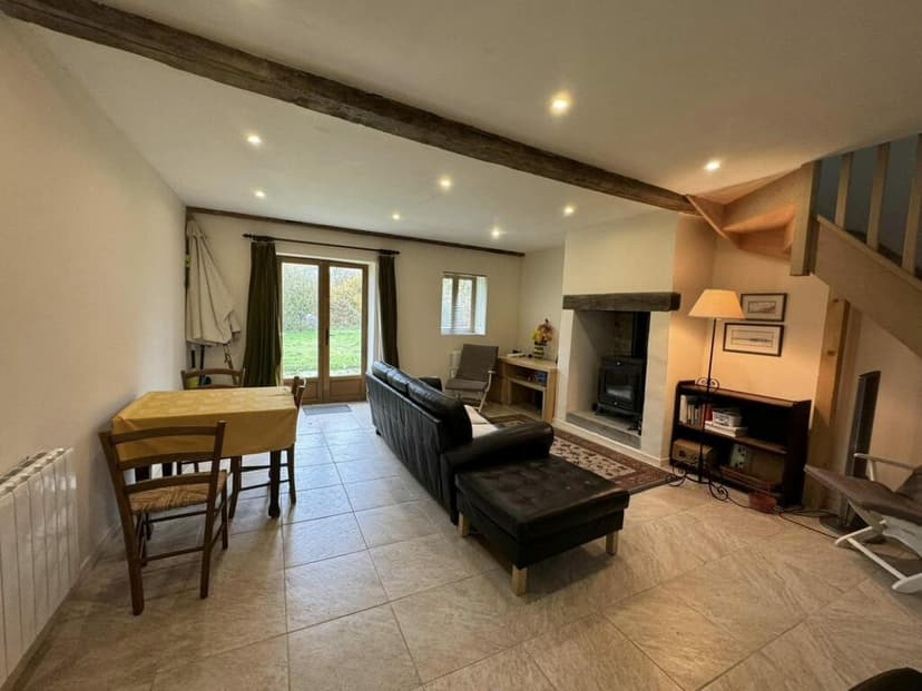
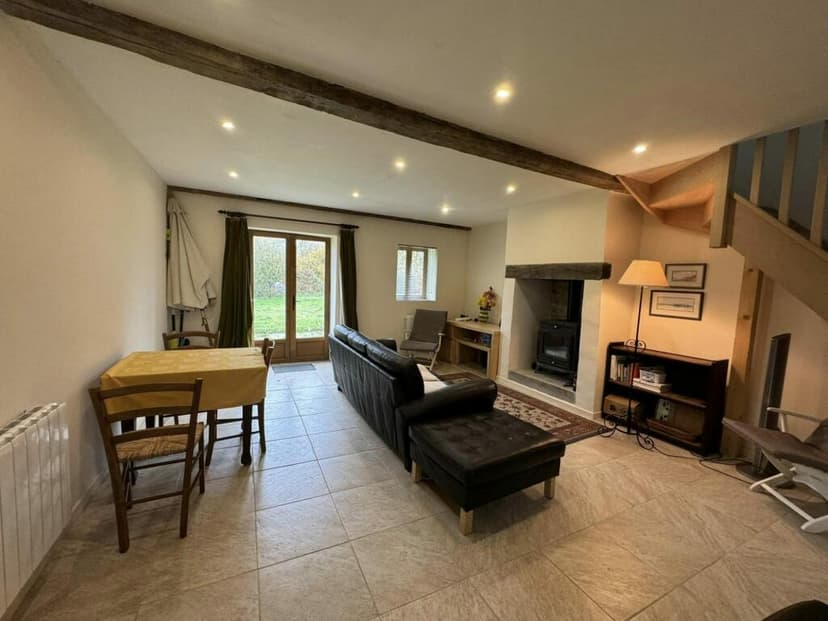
- basket (762, 494)
